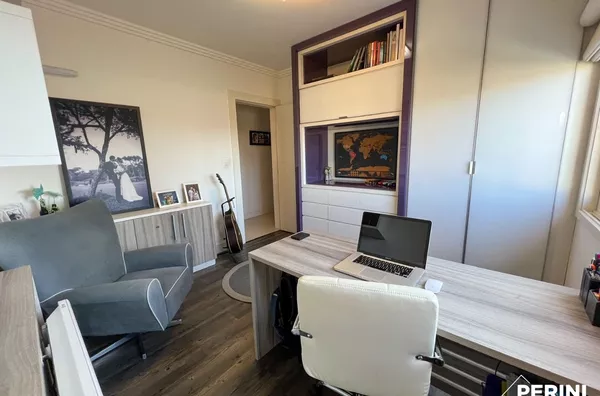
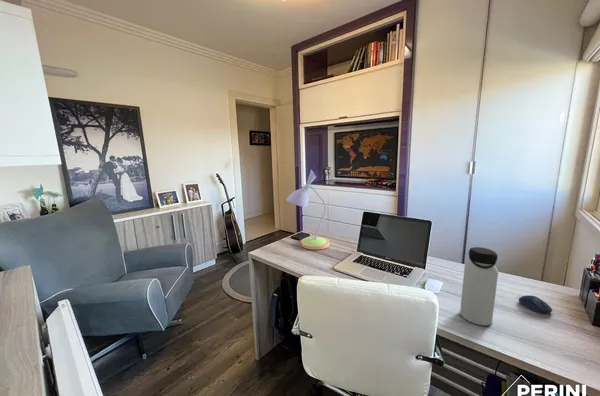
+ computer mouse (534, 302)
+ water bottle (479, 284)
+ desk lamp (306, 206)
